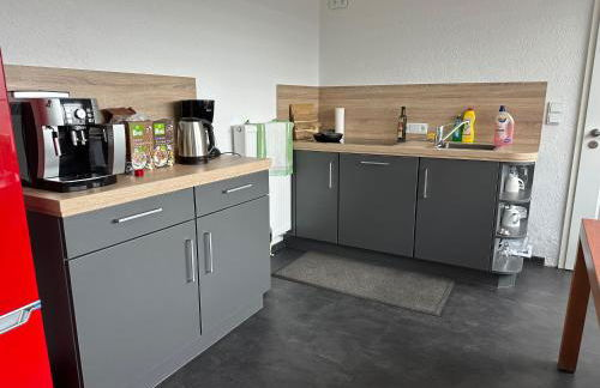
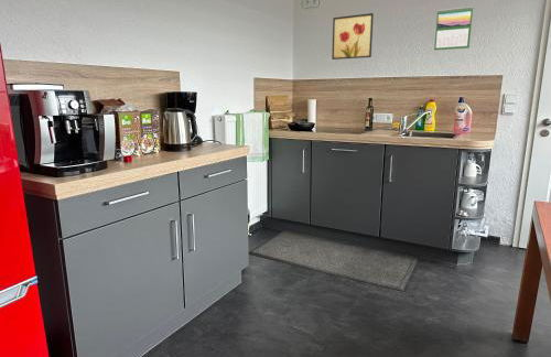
+ calendar (453, 28)
+ wall art (352, 36)
